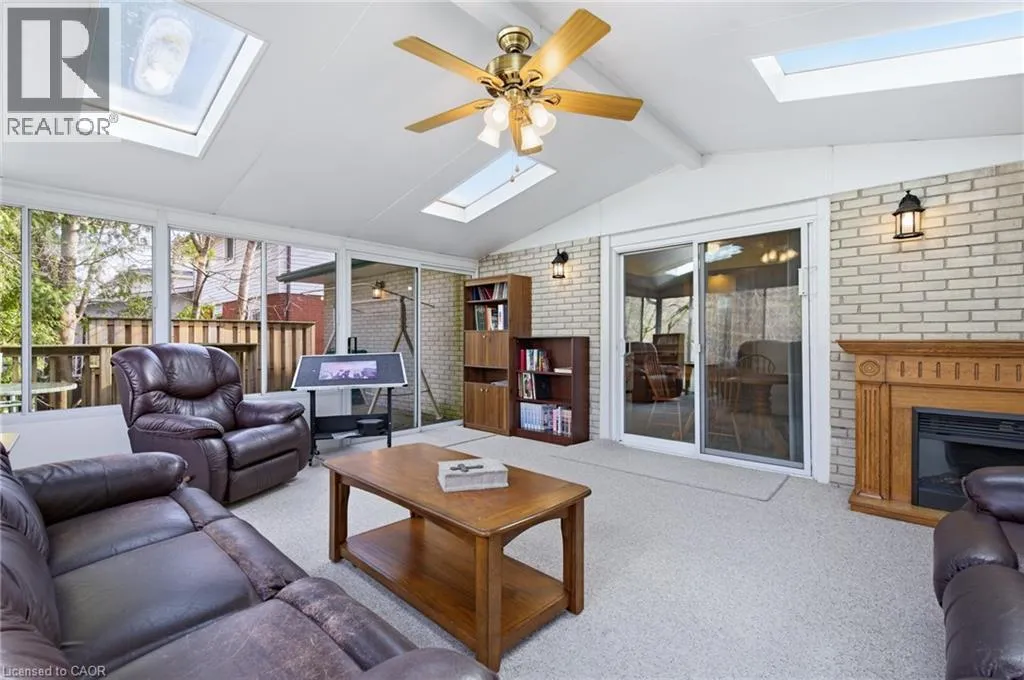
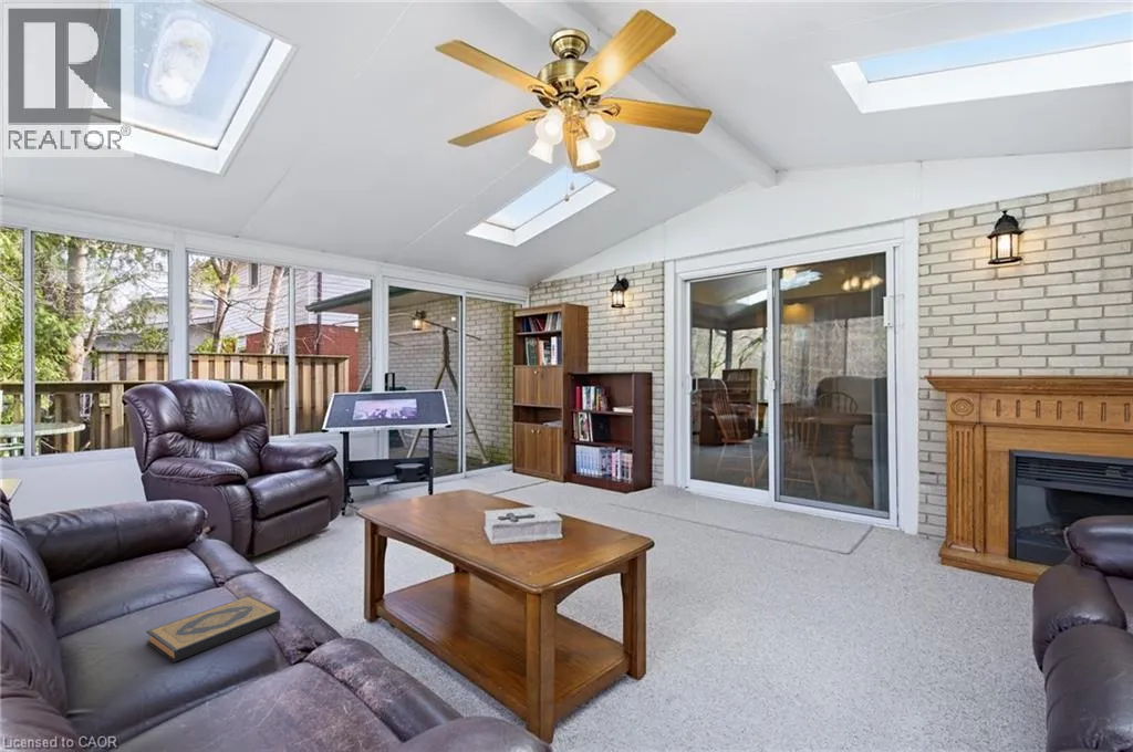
+ hardback book (216, 625)
